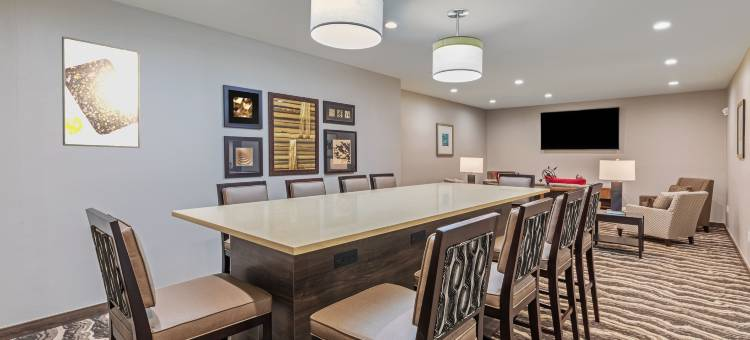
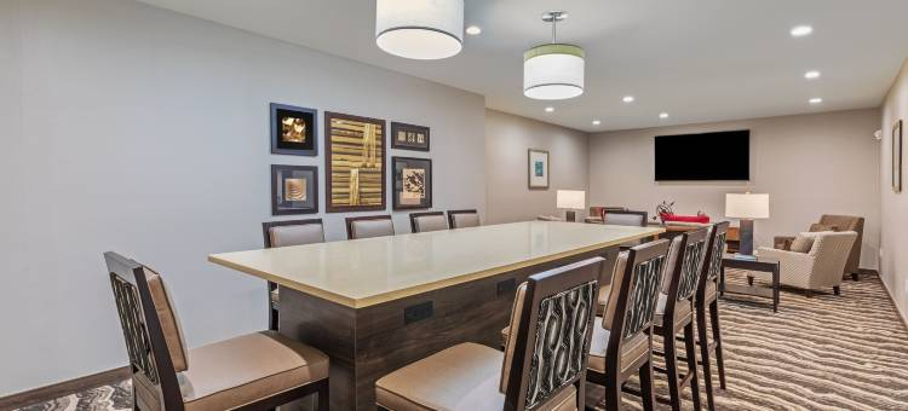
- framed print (103, 95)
